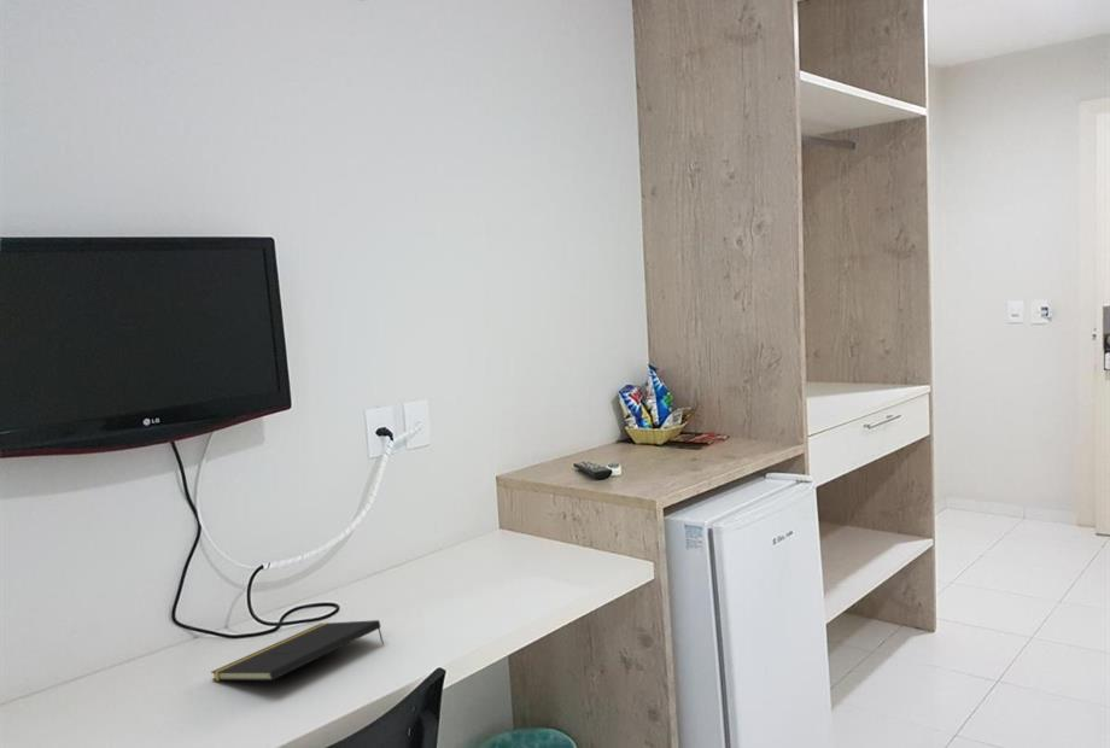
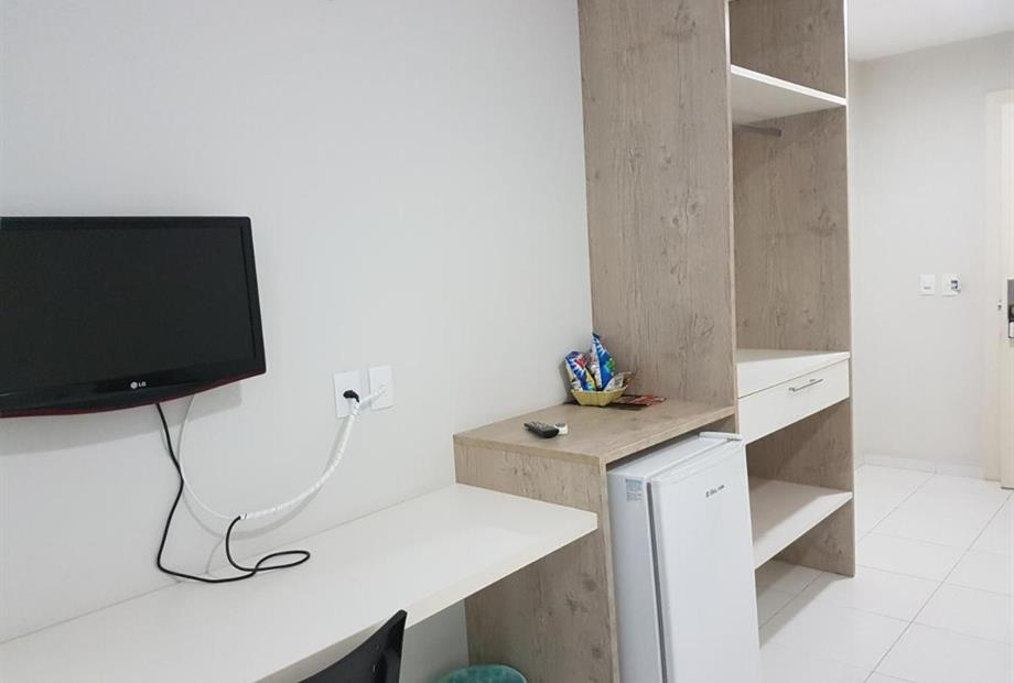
- notepad (298, 649)
